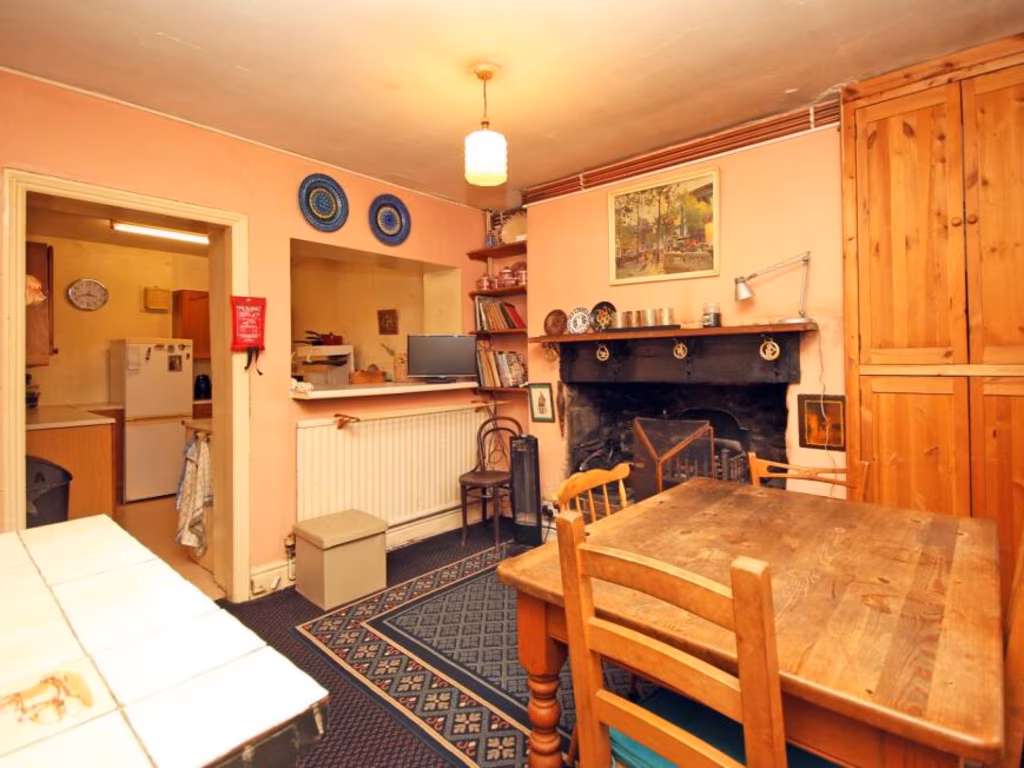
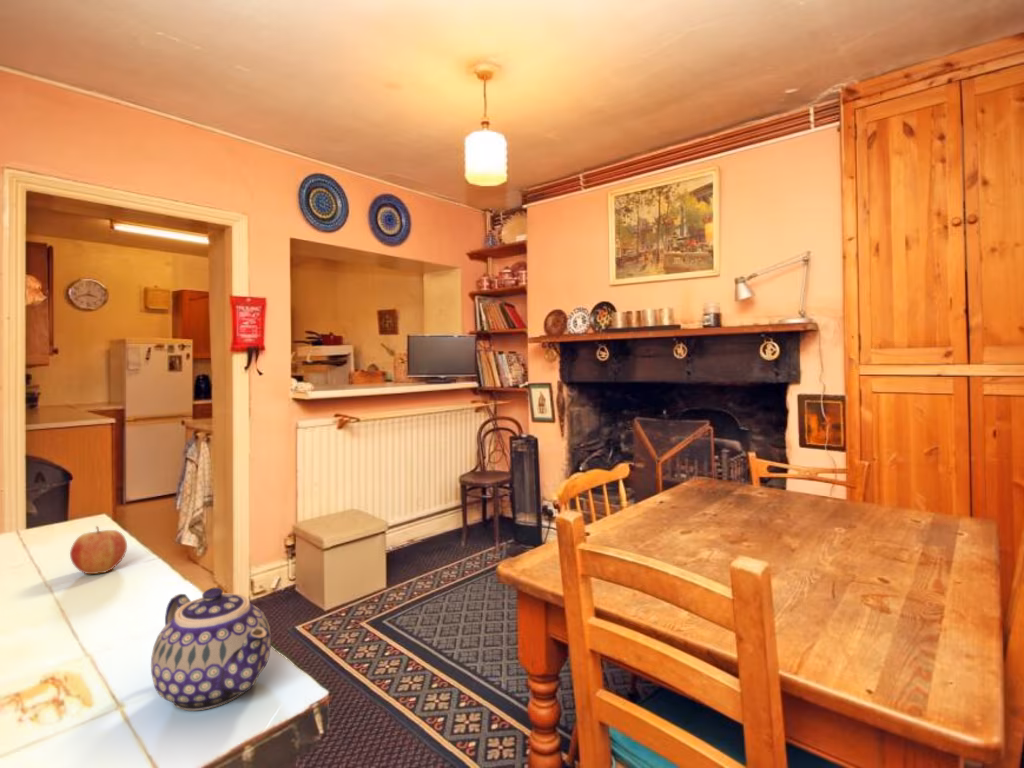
+ teapot (214, 639)
+ fruit (99, 550)
